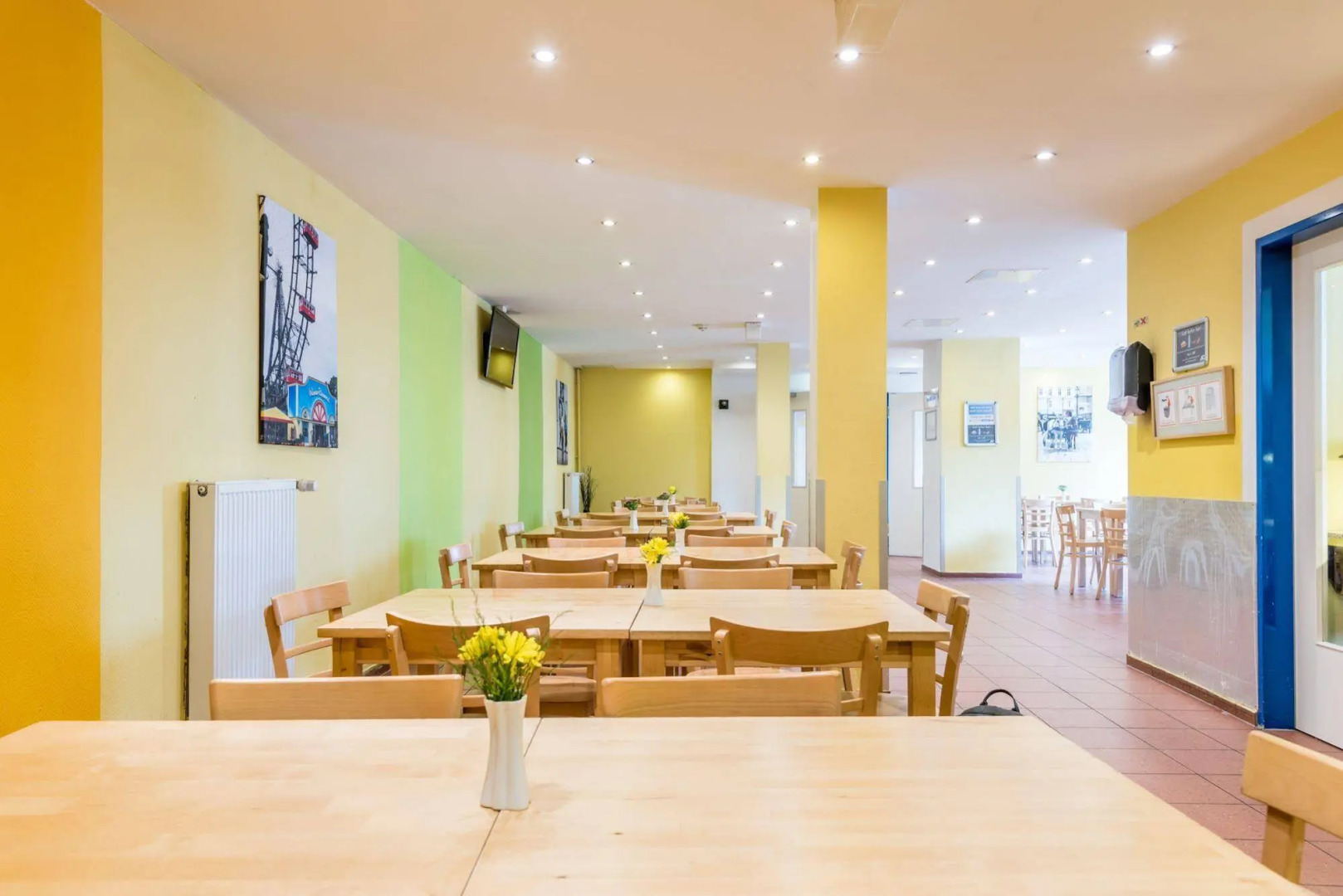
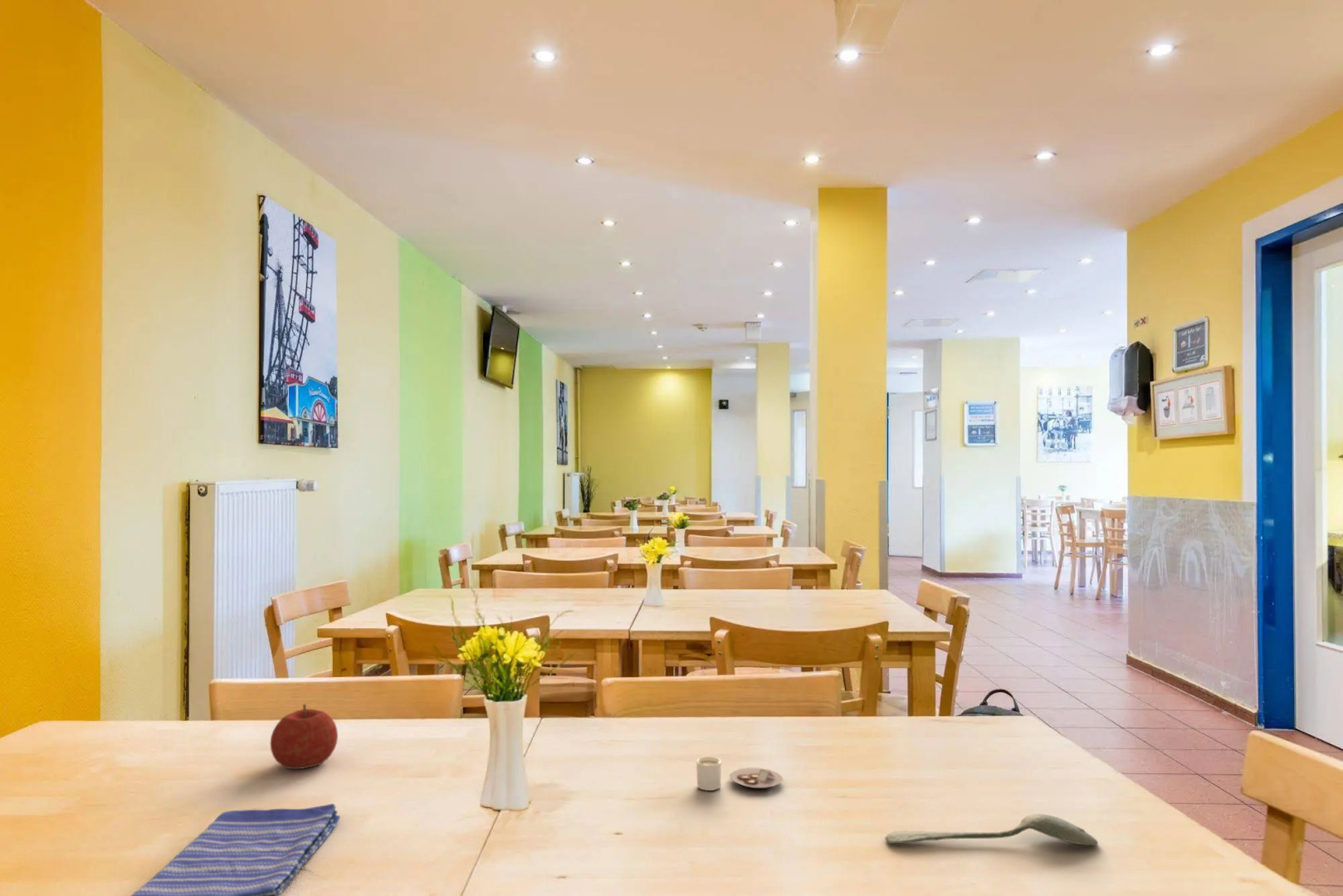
+ spoon (992, 832)
+ cocoa (742, 771)
+ dish towel (245, 850)
+ fruit (304, 733)
